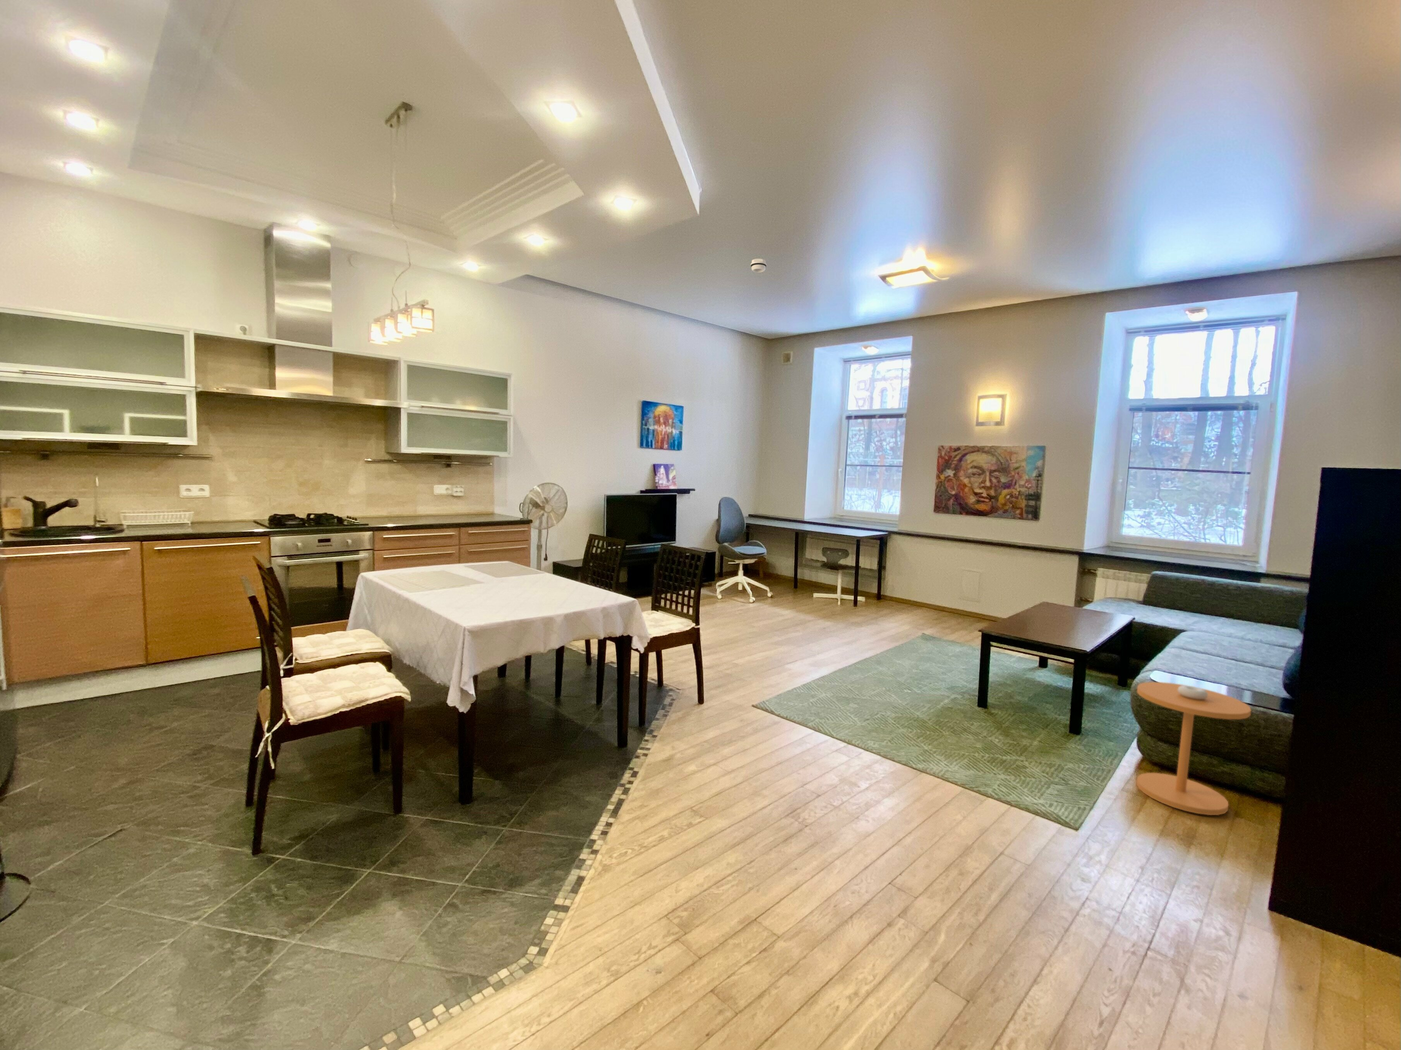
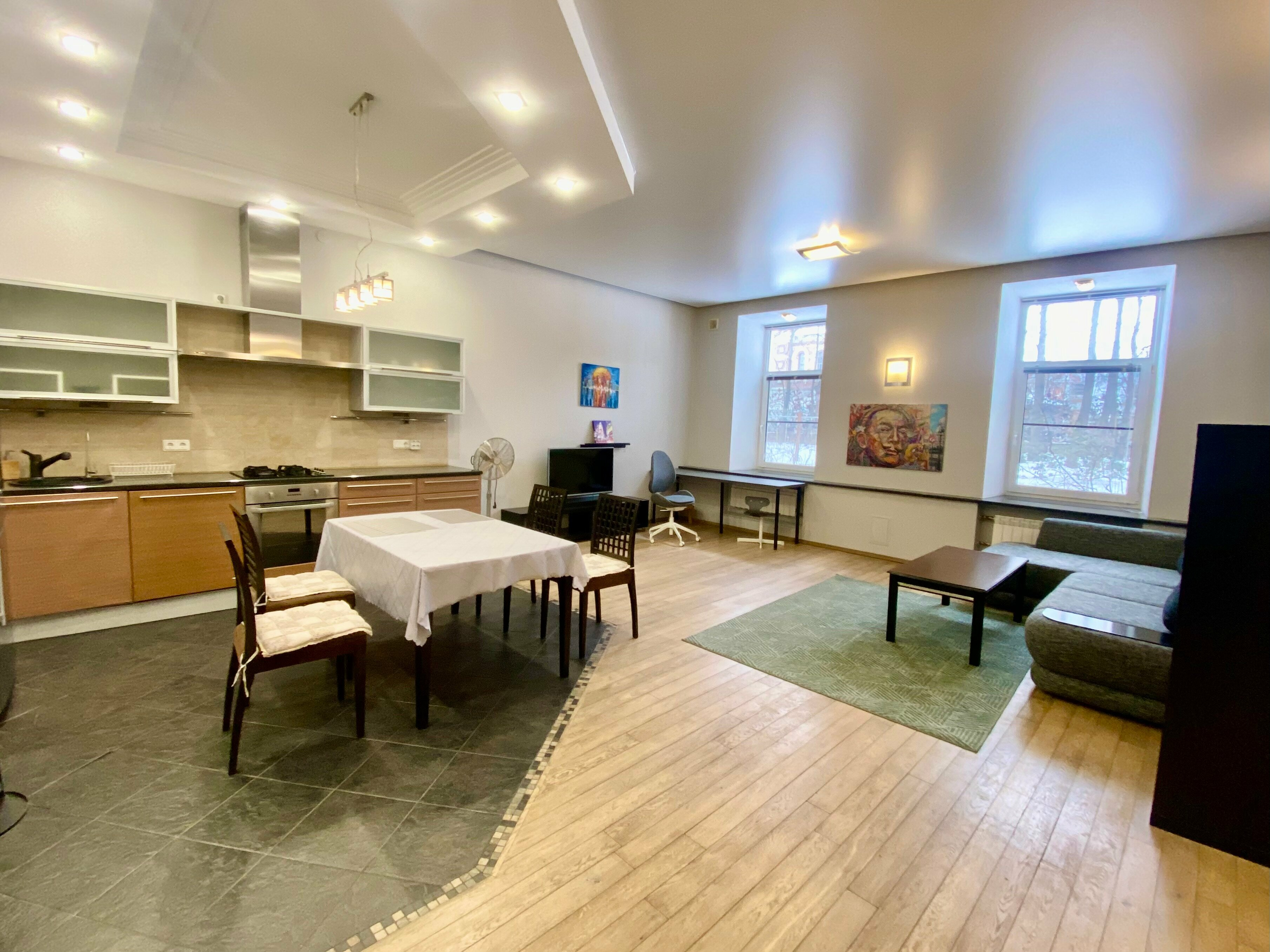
- side table (1187, 741)
- smoke detector (758, 266)
